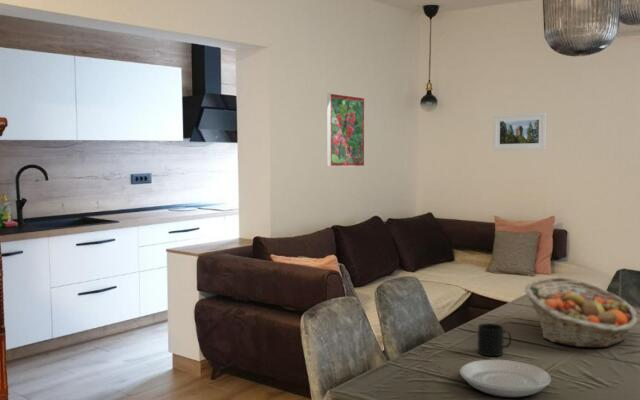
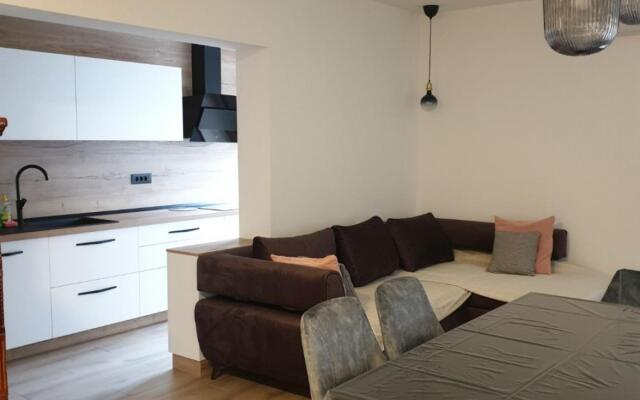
- mug (494, 340)
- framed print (346, 131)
- plate (504, 379)
- fruit basket (580, 310)
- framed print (519, 132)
